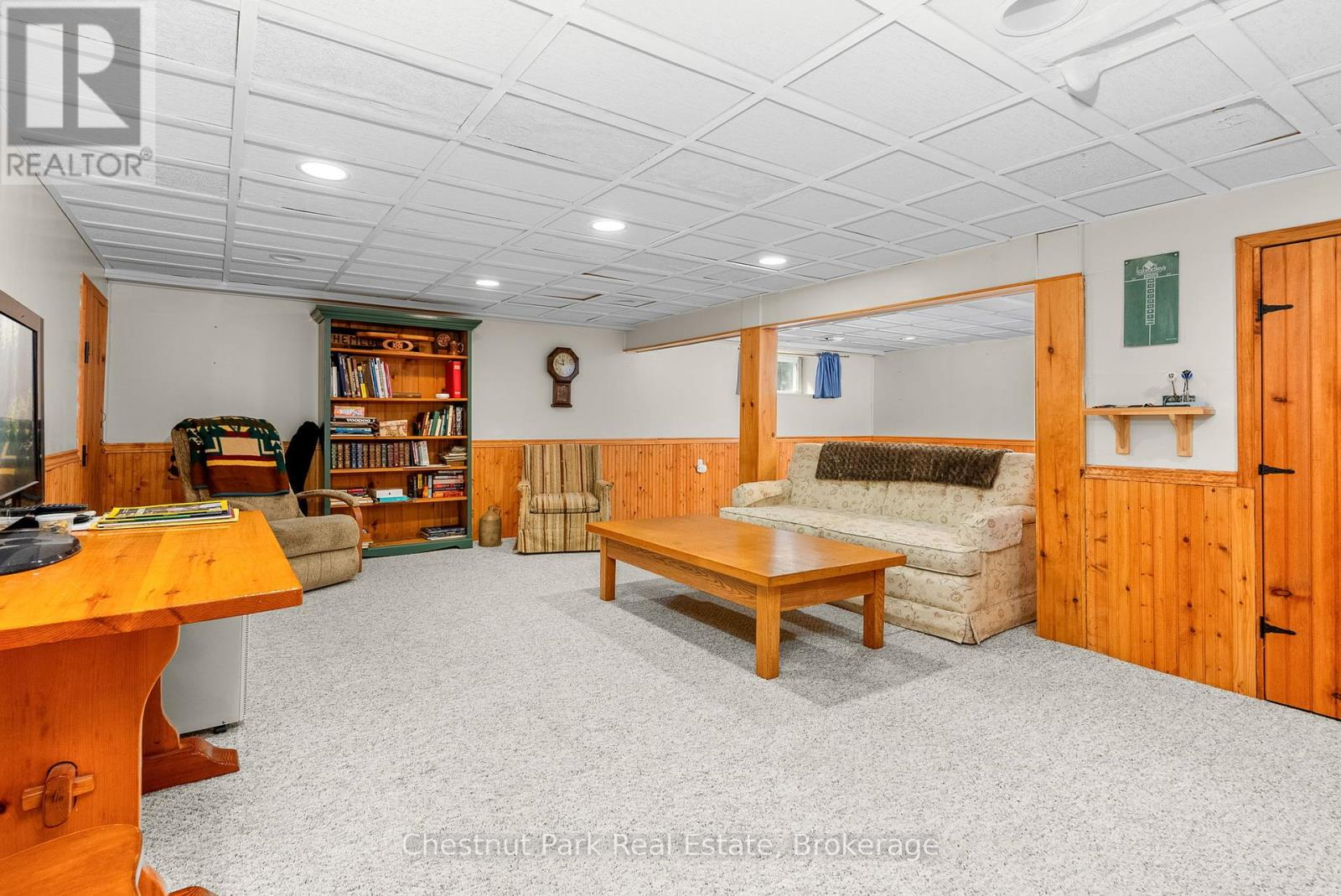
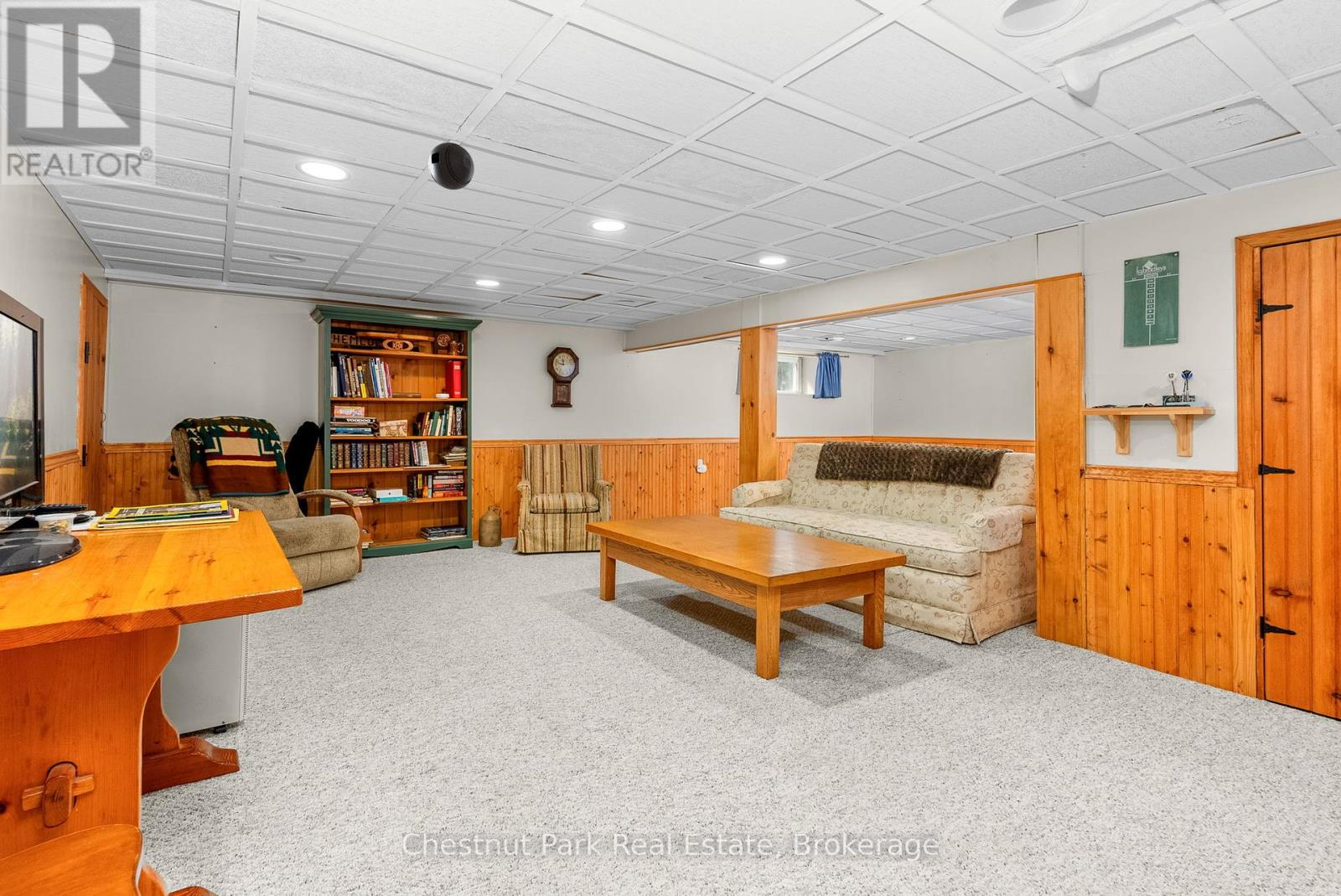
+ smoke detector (451, 166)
